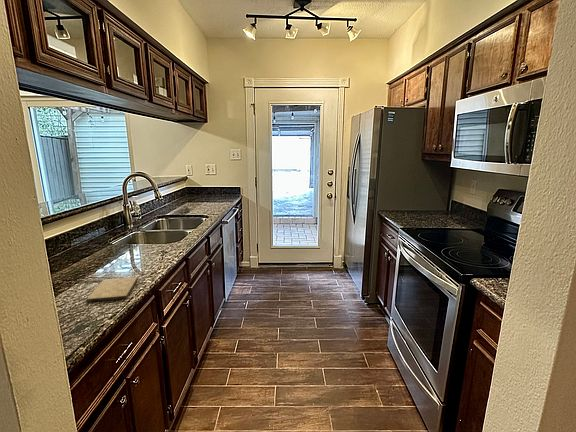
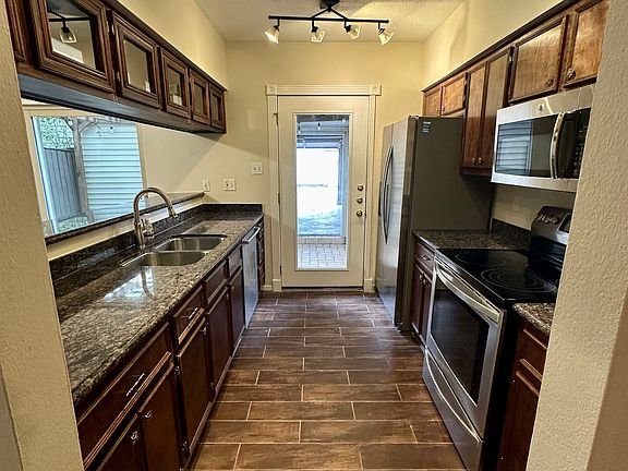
- cutting board (114, 288)
